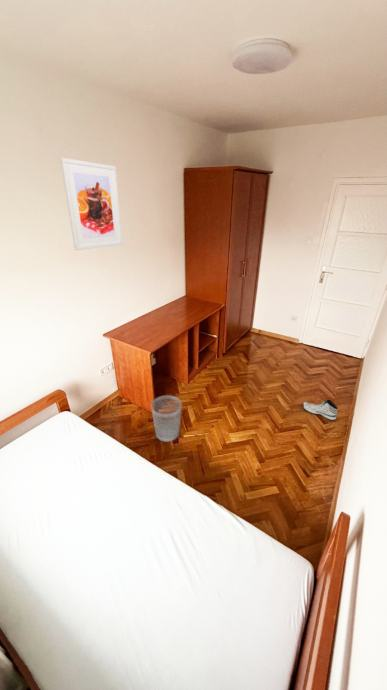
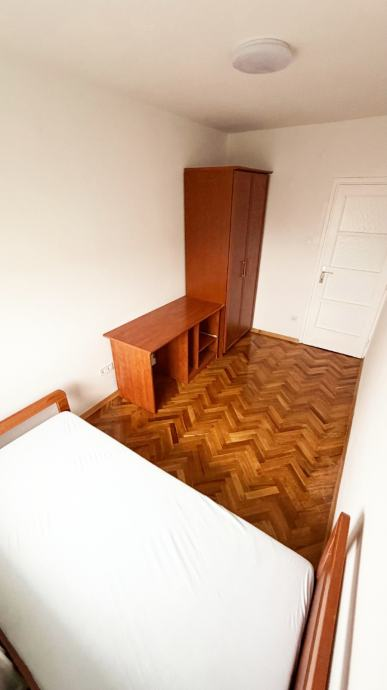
- sneaker (320, 405)
- wastebasket (166, 419)
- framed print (95, 207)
